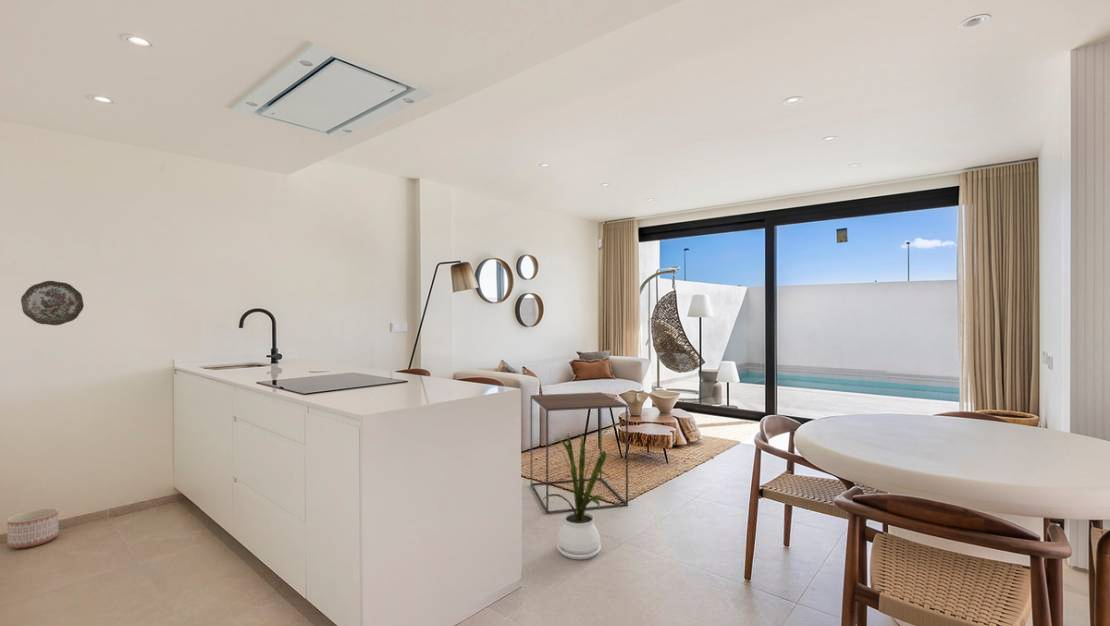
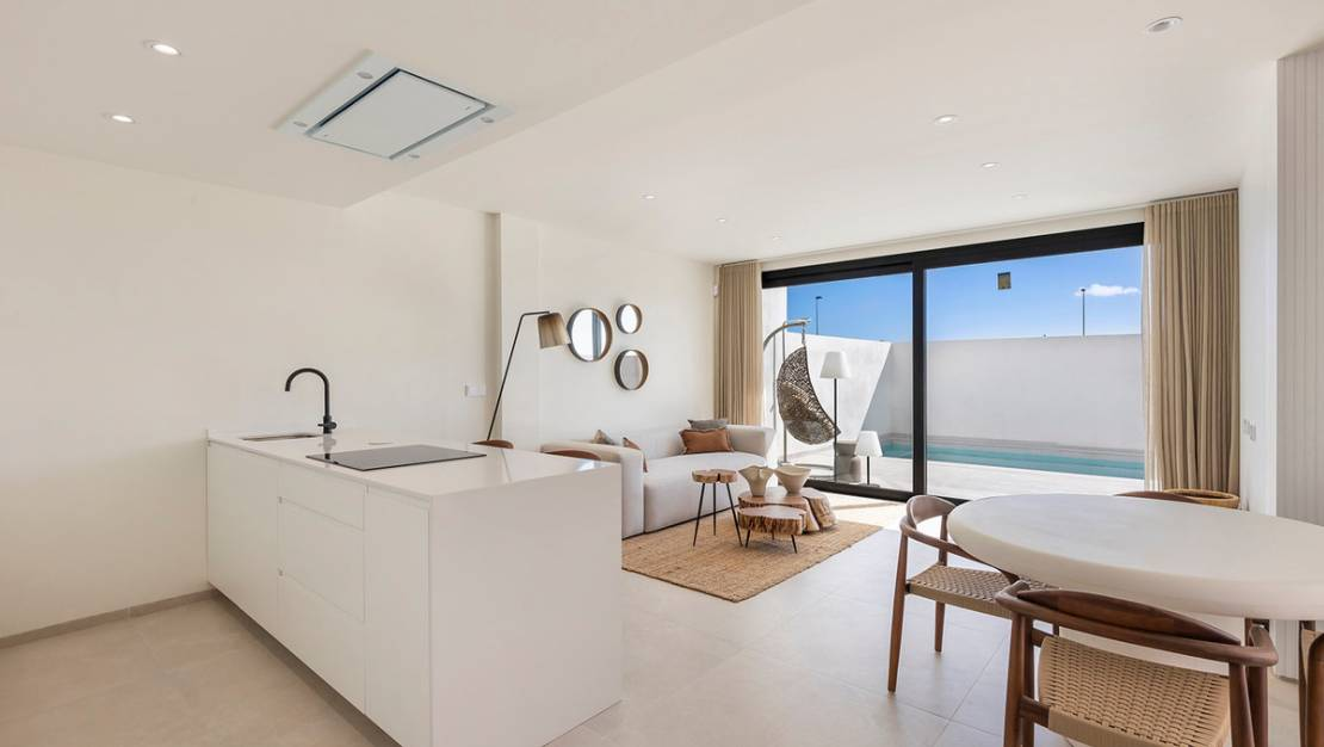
- house plant (583, 485)
- decorative plate (53, 303)
- planter (33, 528)
- side table (600, 447)
